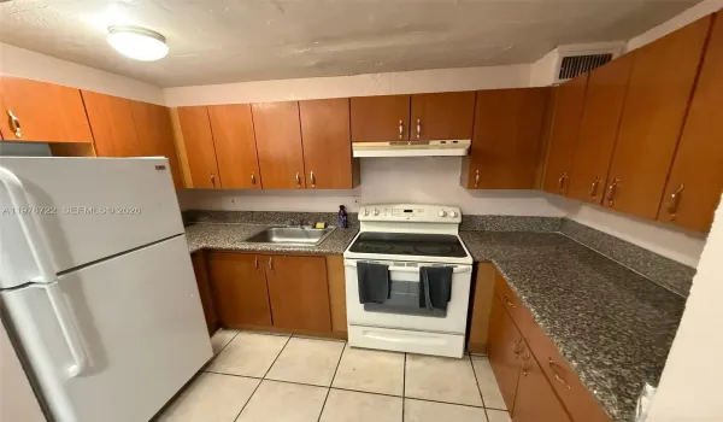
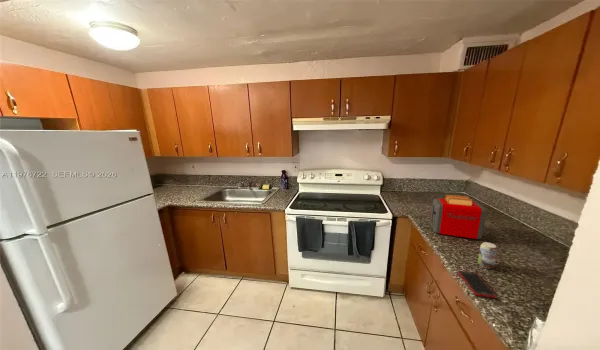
+ toaster (455, 214)
+ beverage can (487, 255)
+ cell phone (475, 283)
